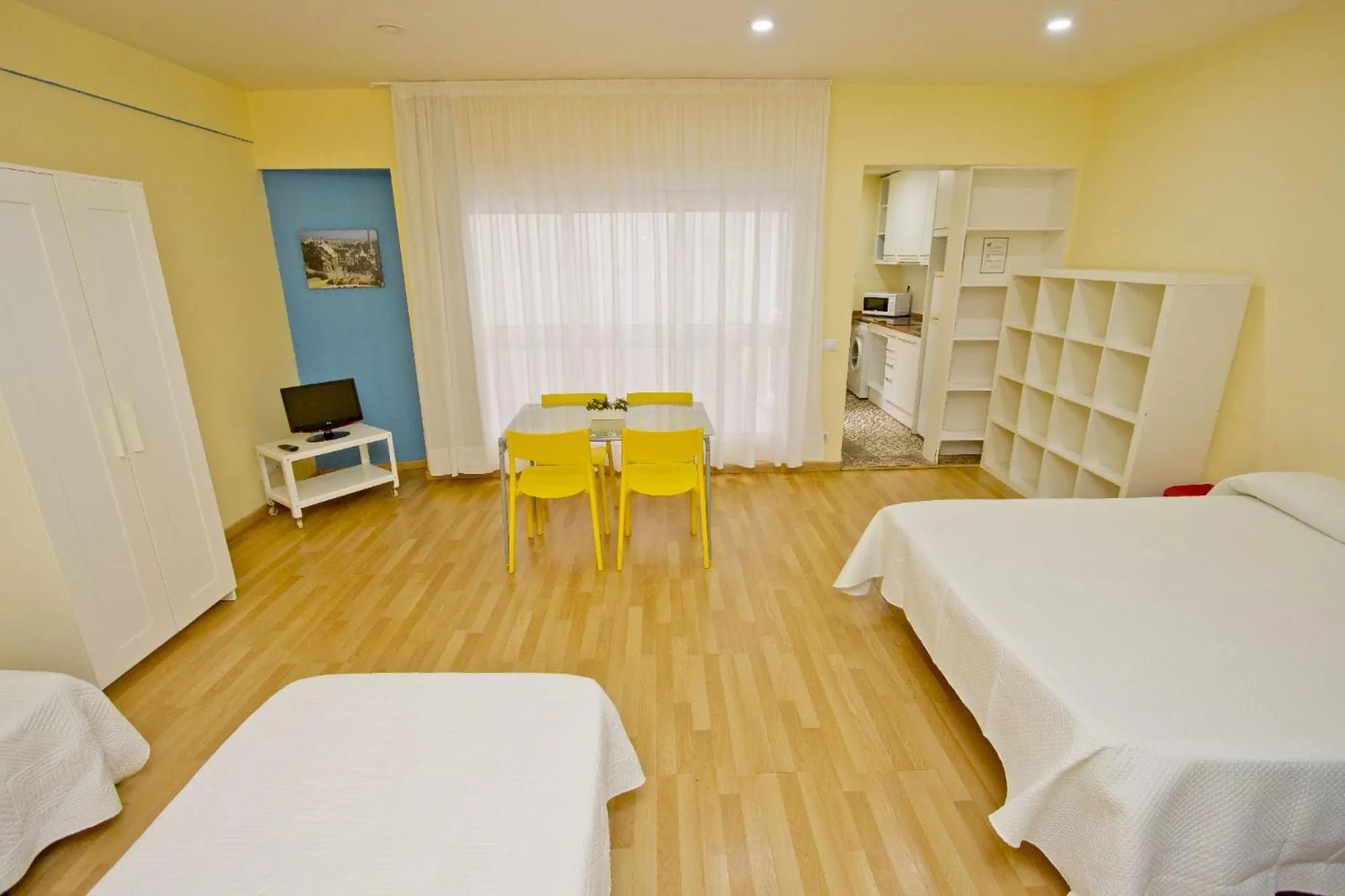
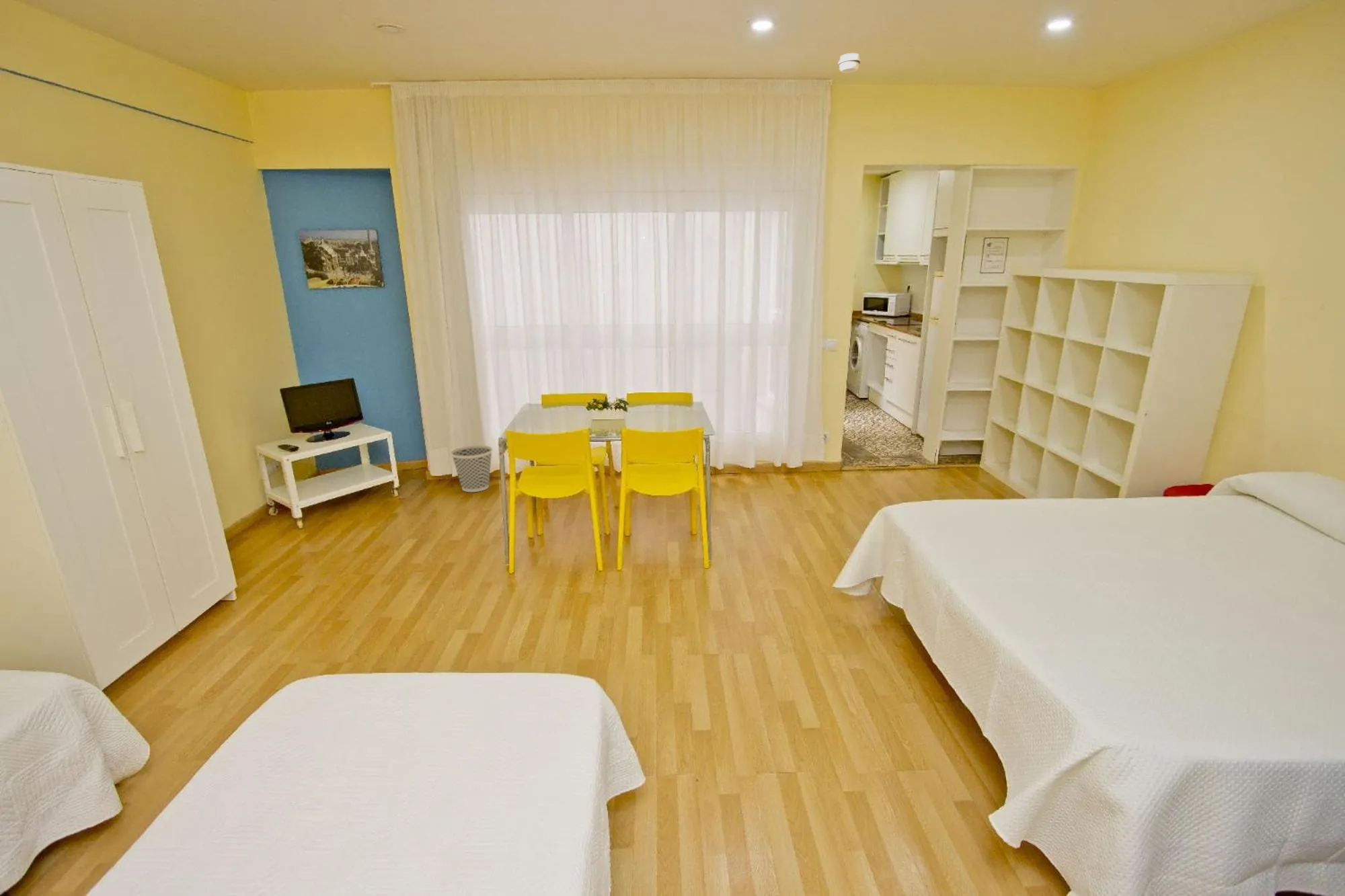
+ wastebasket (473, 469)
+ smoke detector (849, 63)
